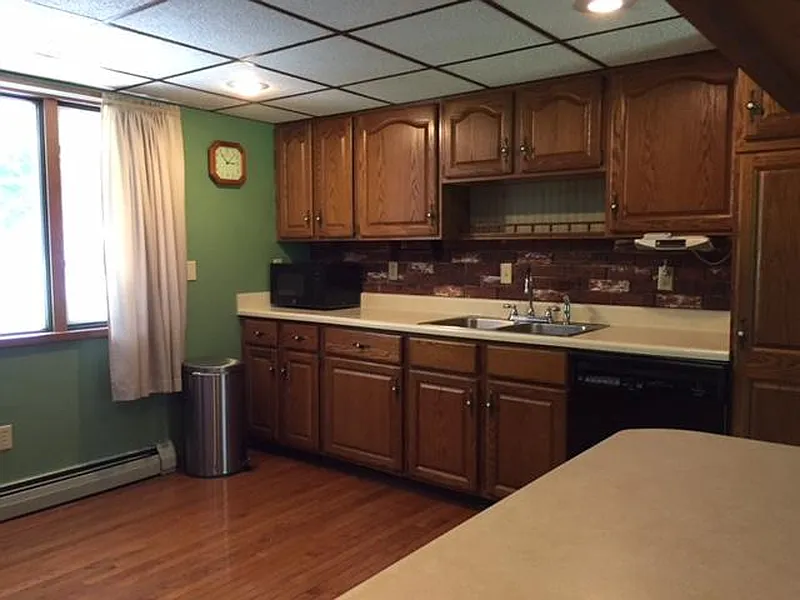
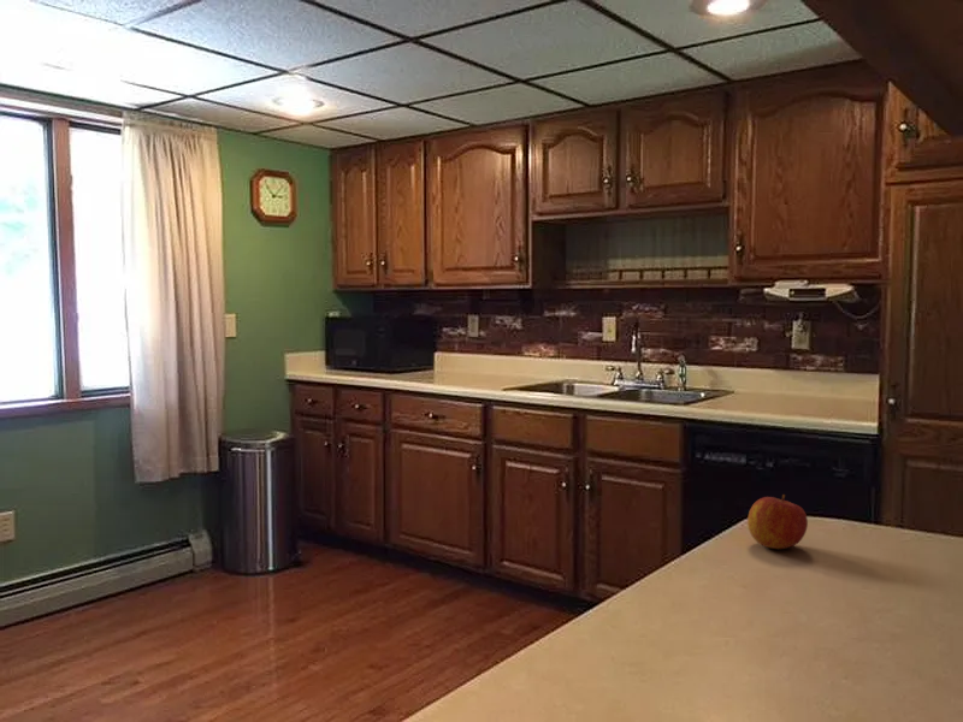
+ apple (776, 520)
